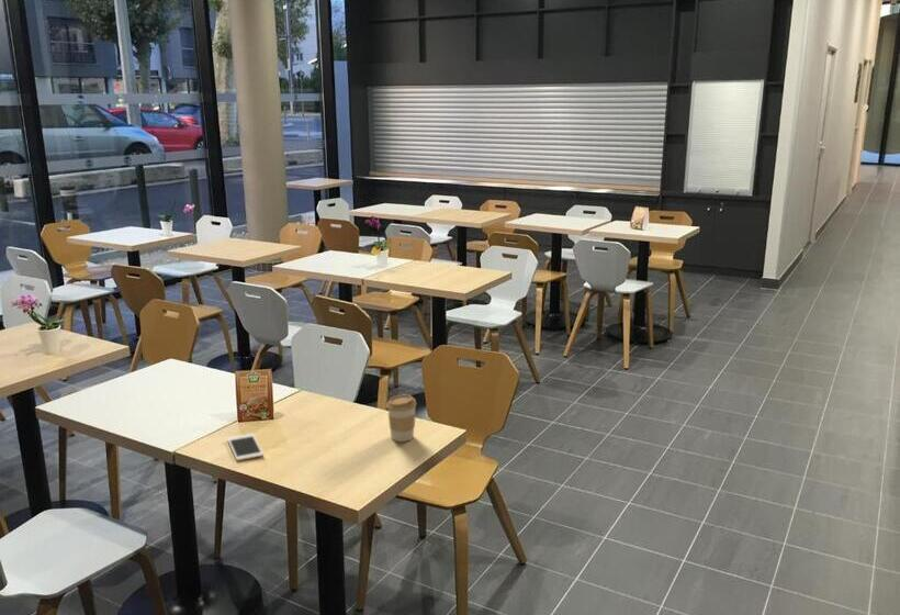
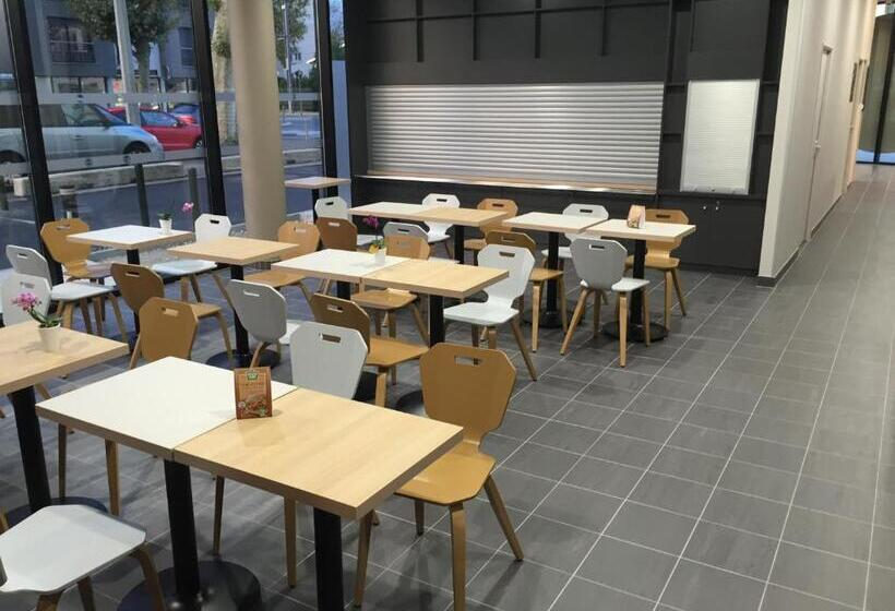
- cell phone (245, 446)
- coffee cup (402, 417)
